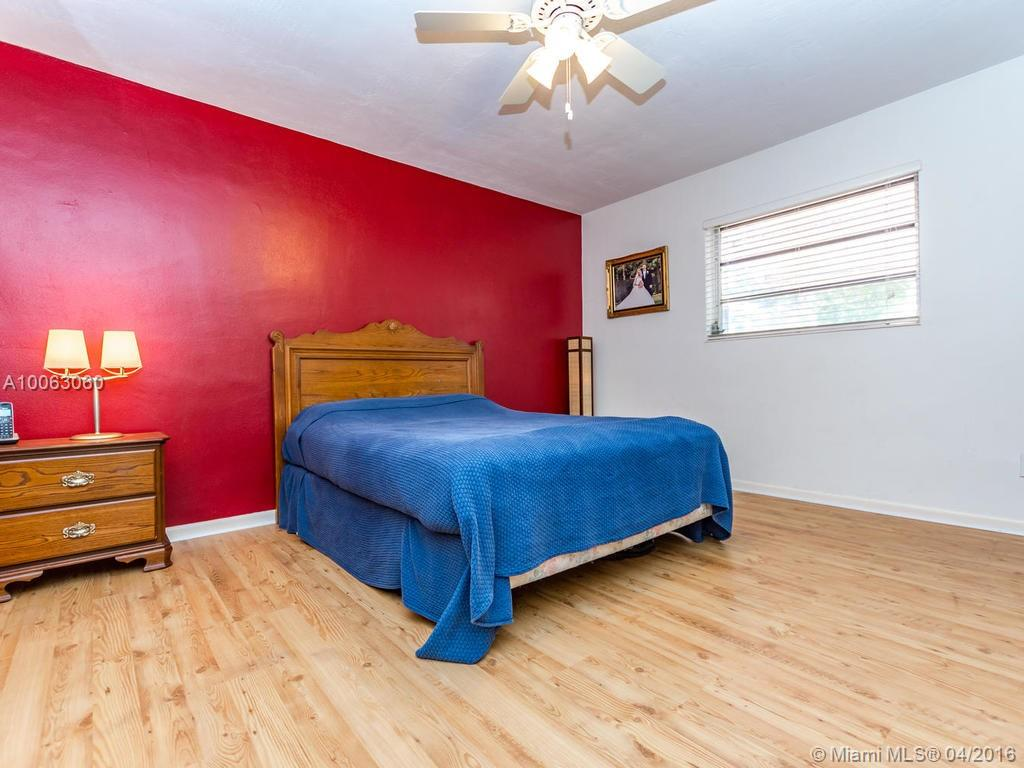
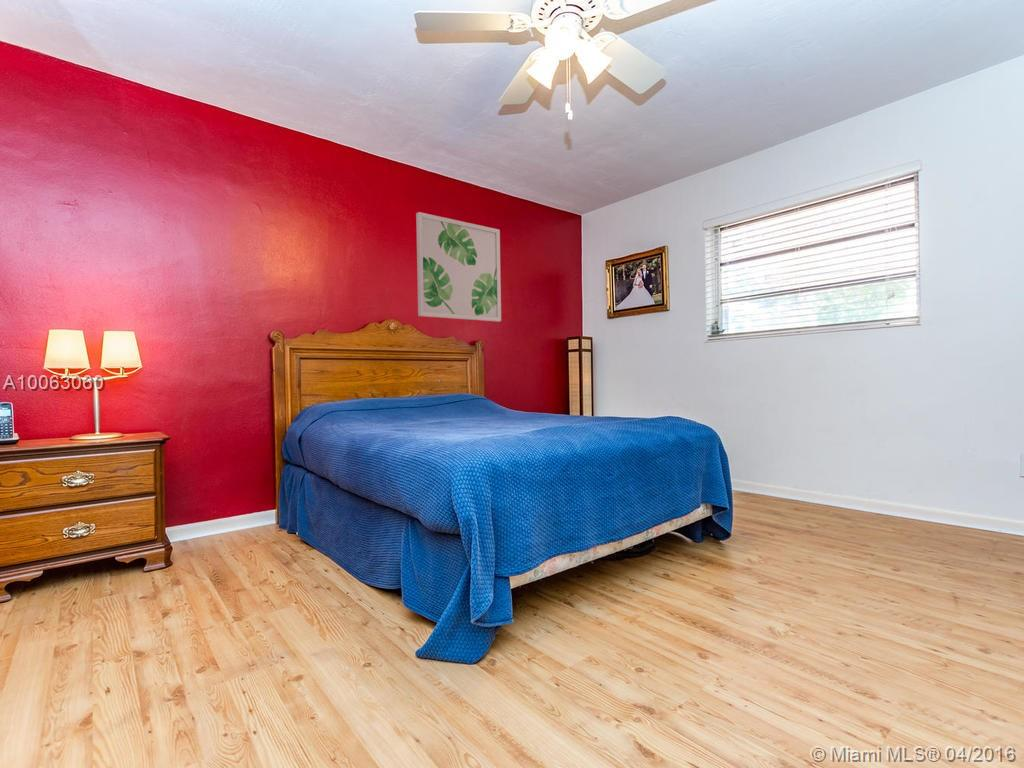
+ wall art (461, 270)
